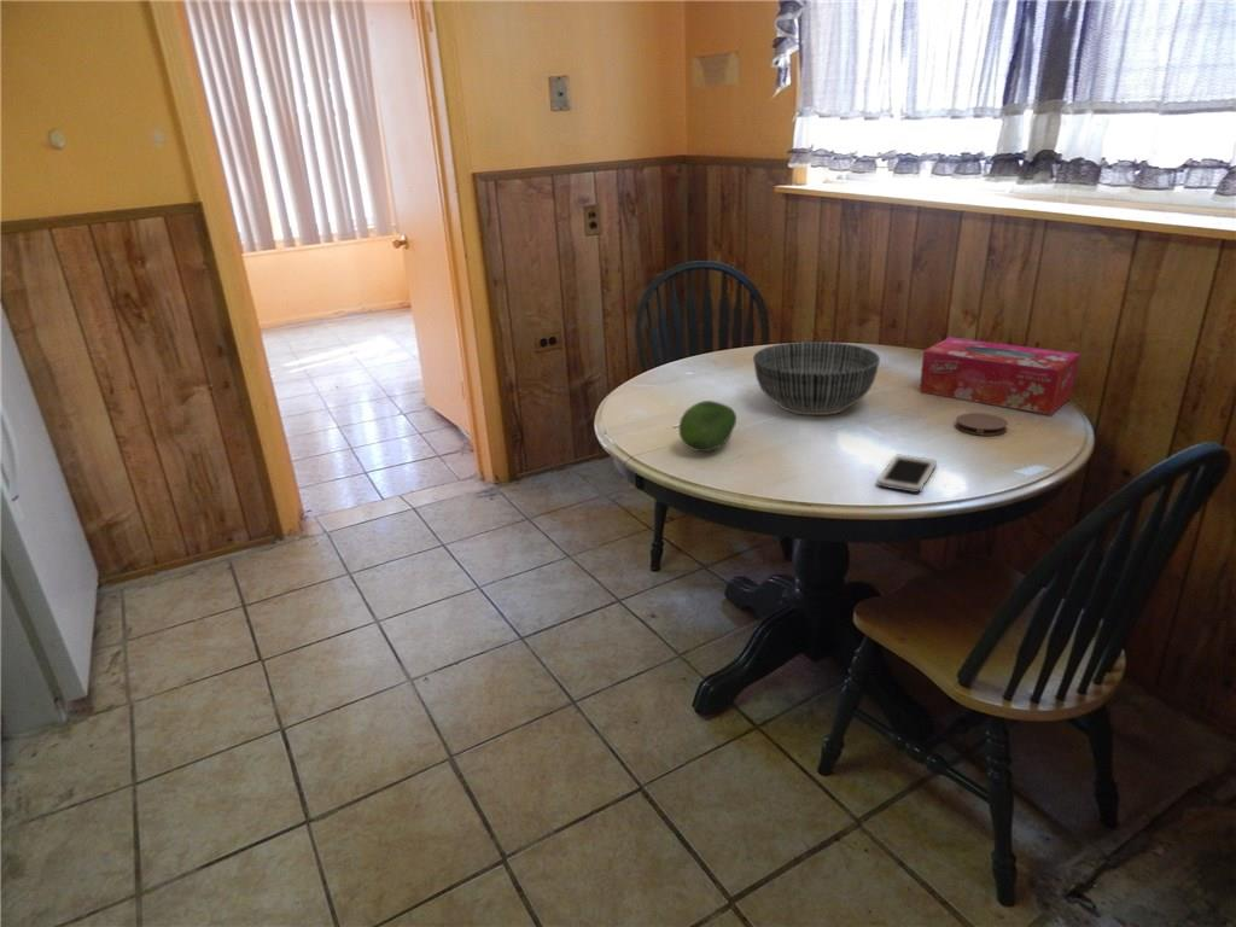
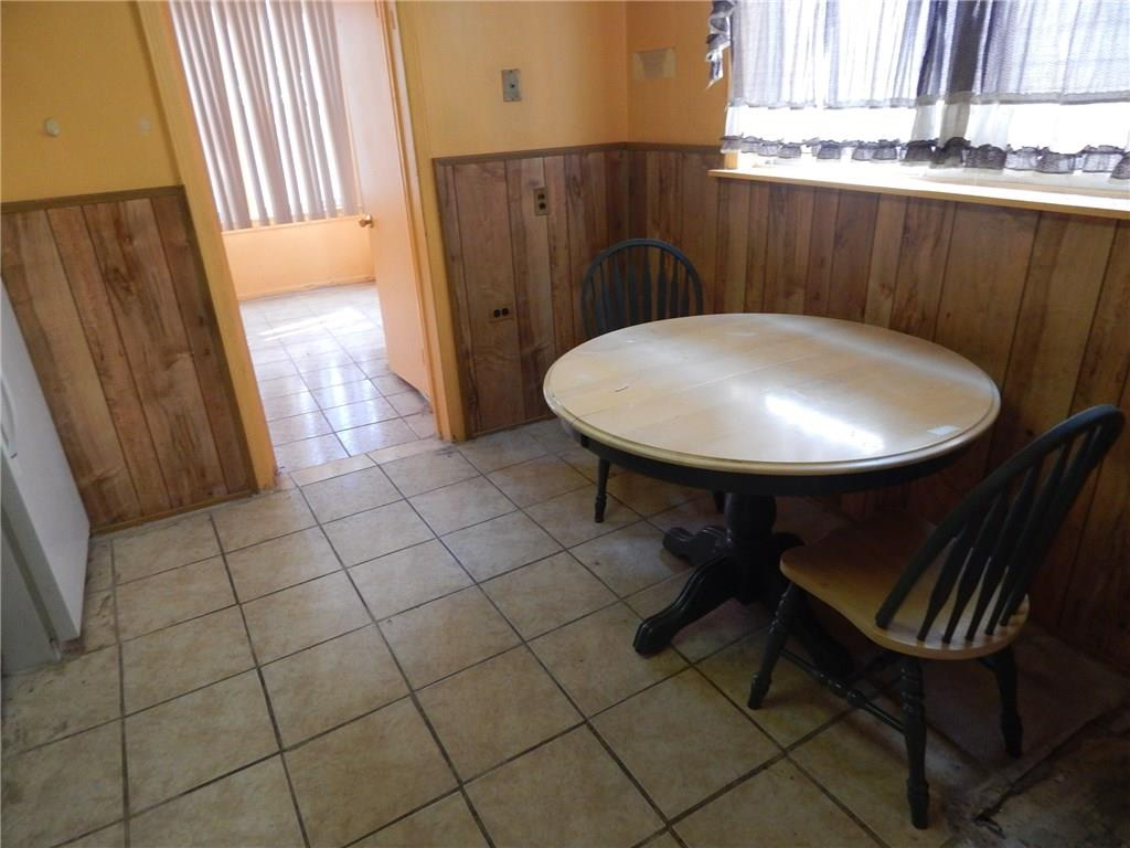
- coaster (980, 424)
- fruit (710, 424)
- tissue box (996, 373)
- cell phone (906, 472)
- bowl (814, 380)
